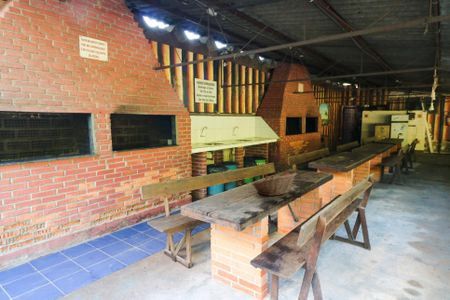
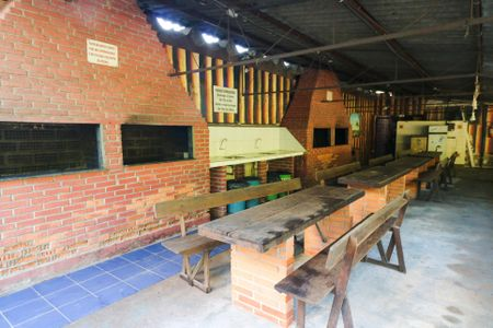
- fruit basket (274, 182)
